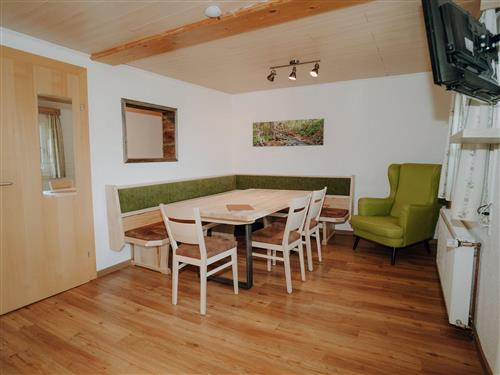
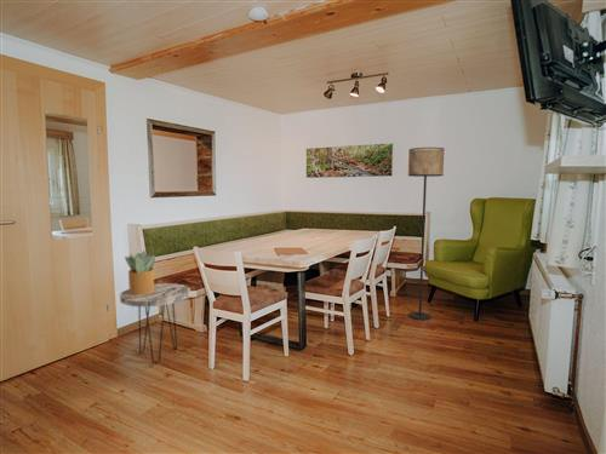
+ floor lamp (423, 234)
+ side table (161, 323)
+ potted plant (139, 272)
